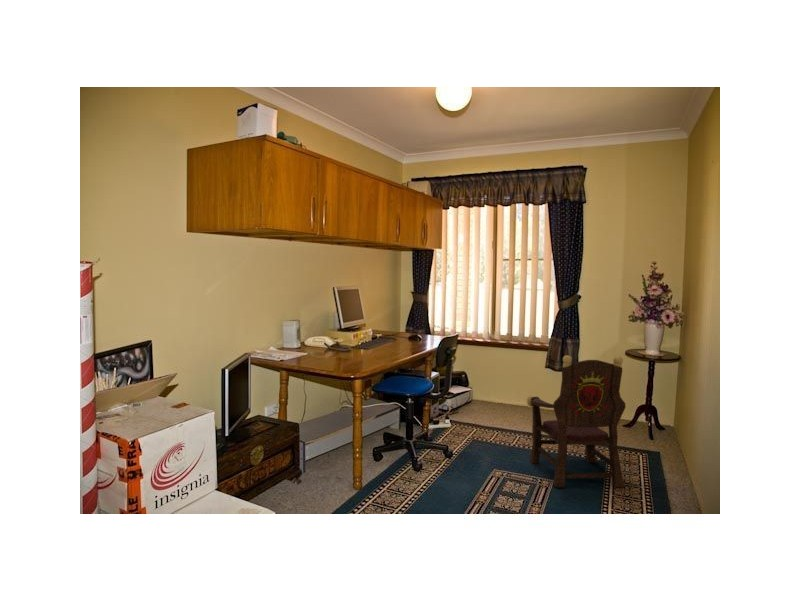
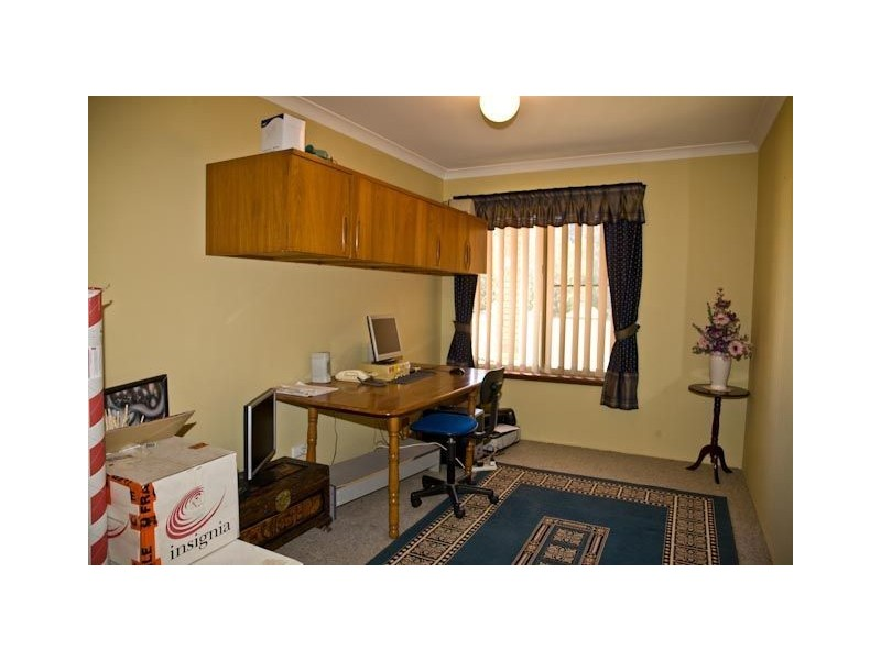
- armchair (576, 412)
